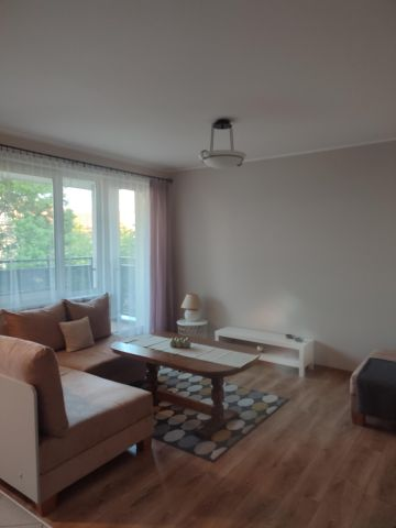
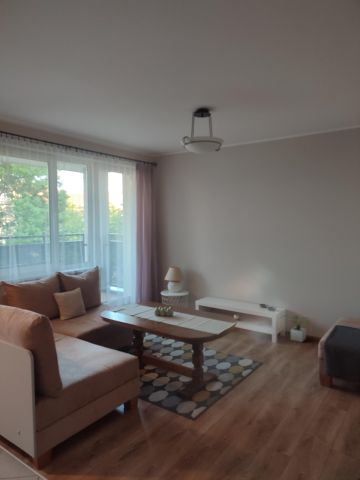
+ potted plant (296, 327)
